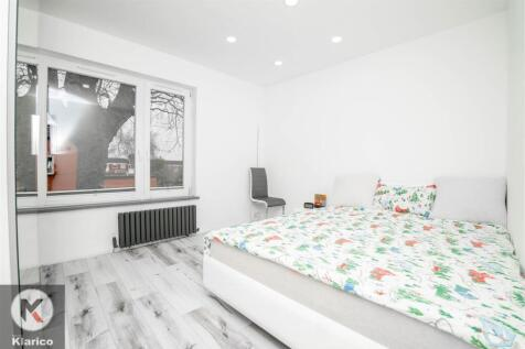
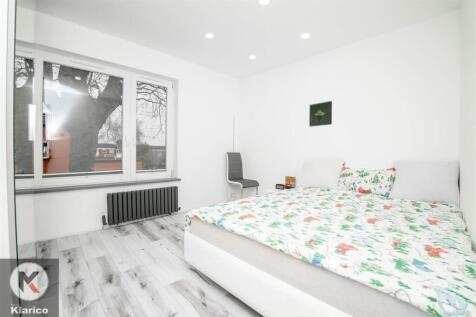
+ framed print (320, 114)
